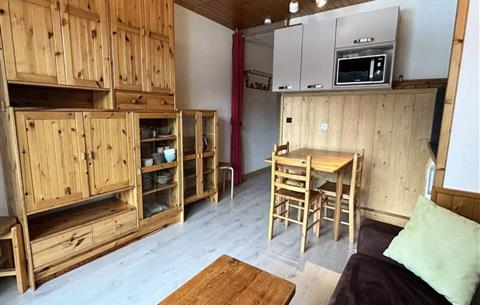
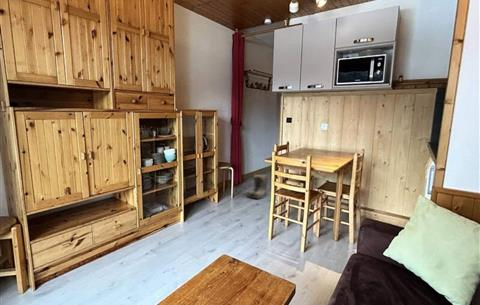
+ boots (257, 186)
